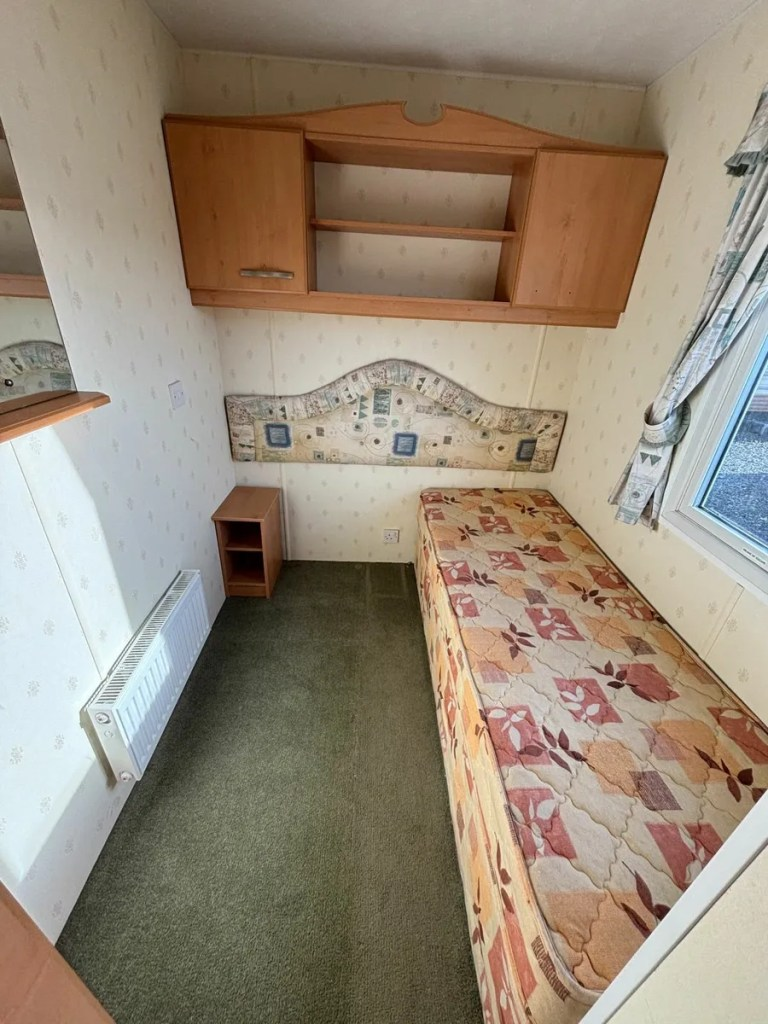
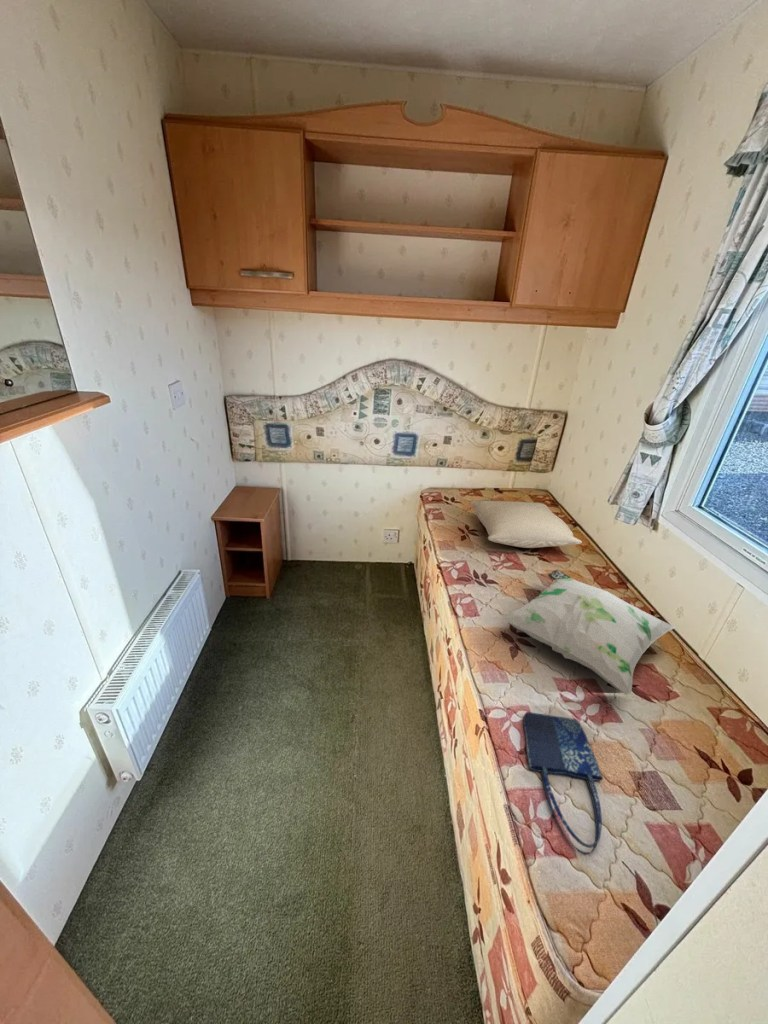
+ pillow (520, 521)
+ decorative pillow (584, 620)
+ shopping bag (566, 772)
